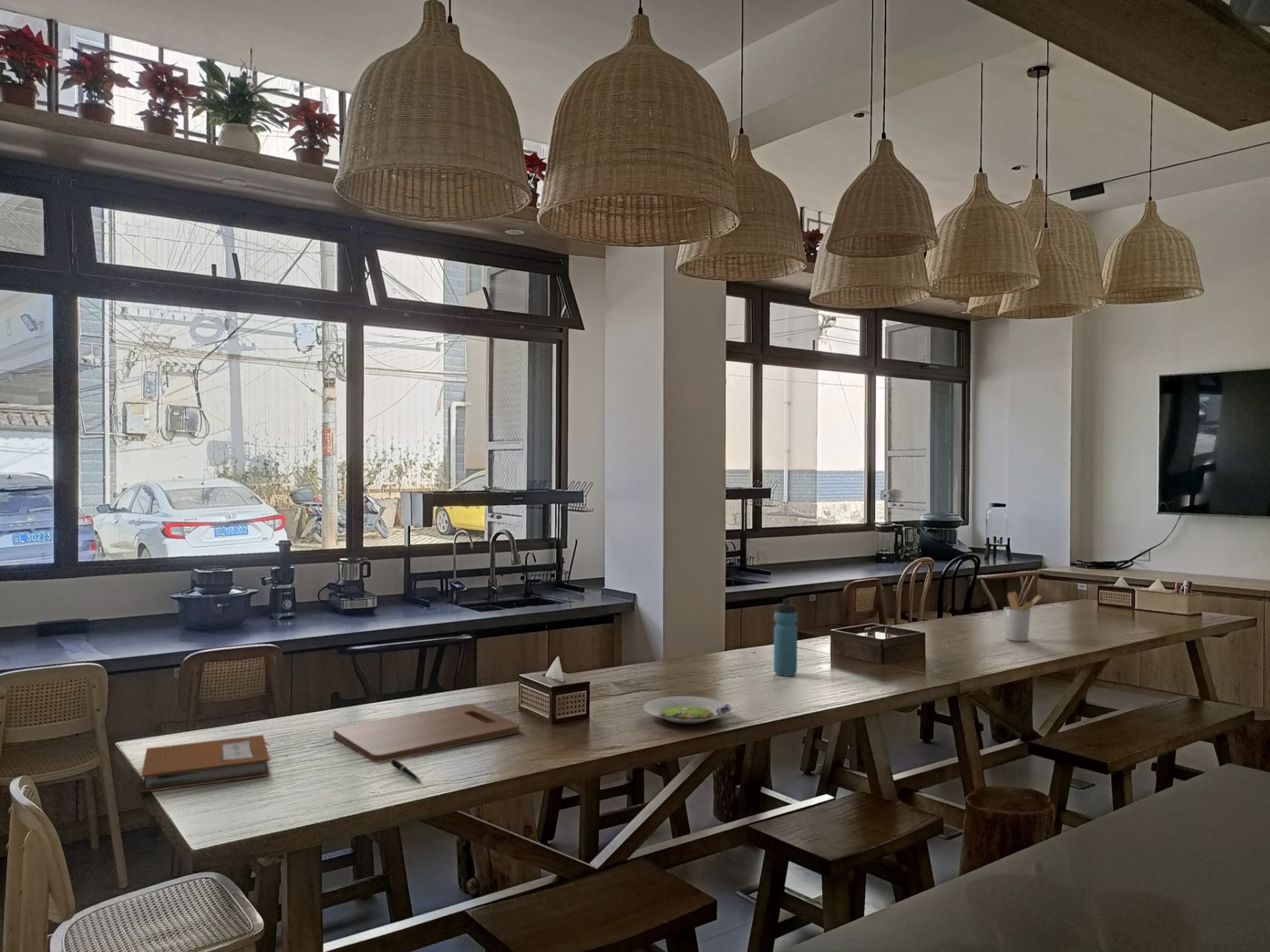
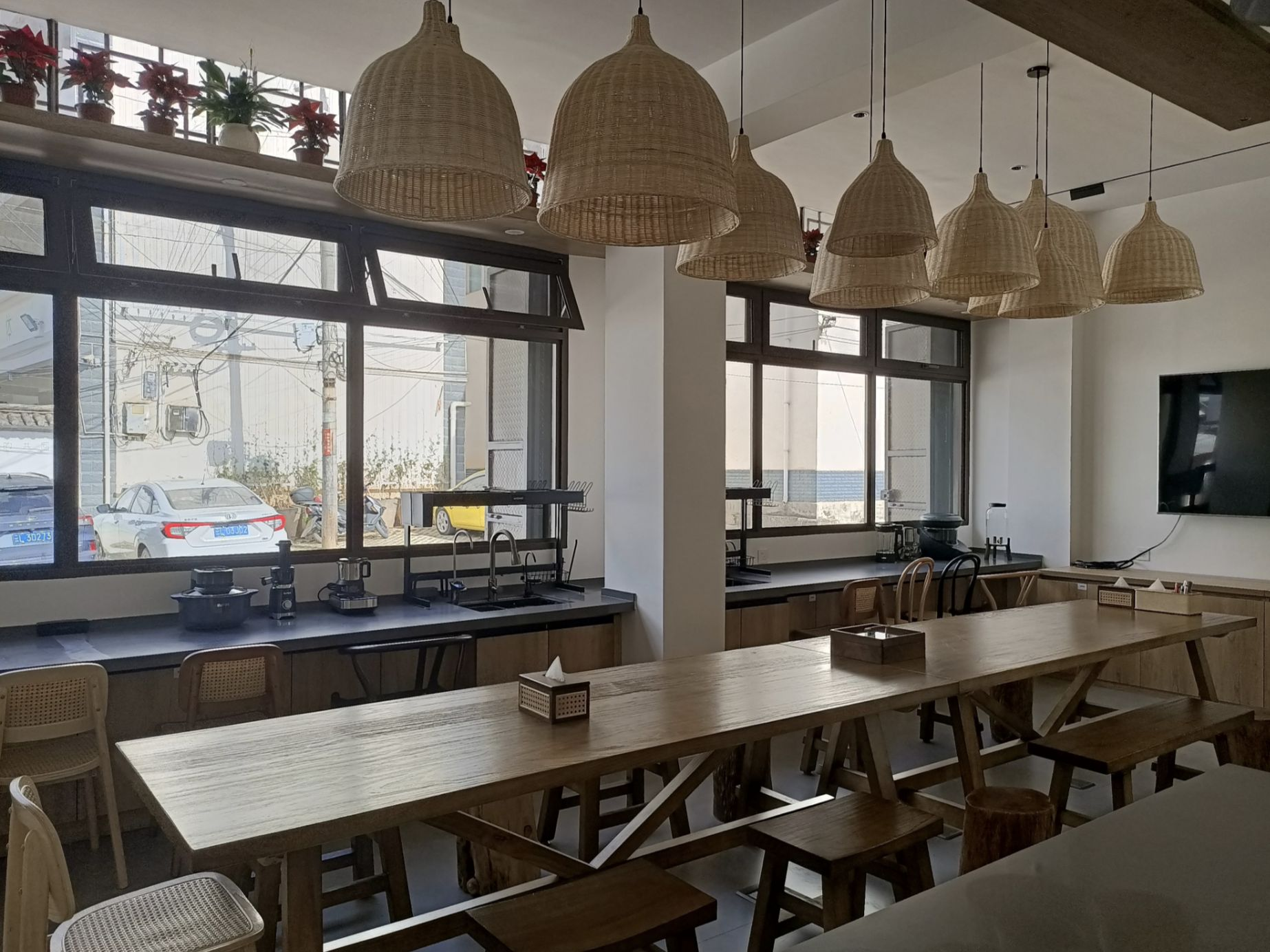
- water bottle (785, 636)
- salad plate (687, 710)
- utensil holder (1023, 616)
- pen (407, 770)
- notebook (210, 760)
- cutting board (427, 730)
